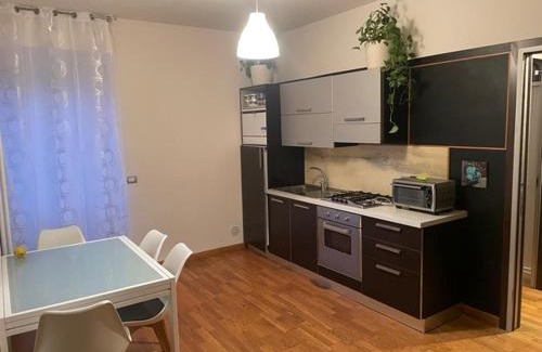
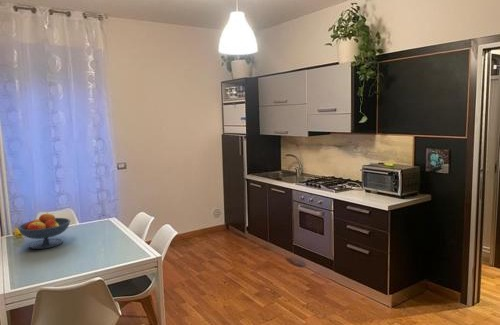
+ fruit bowl (45, 230)
